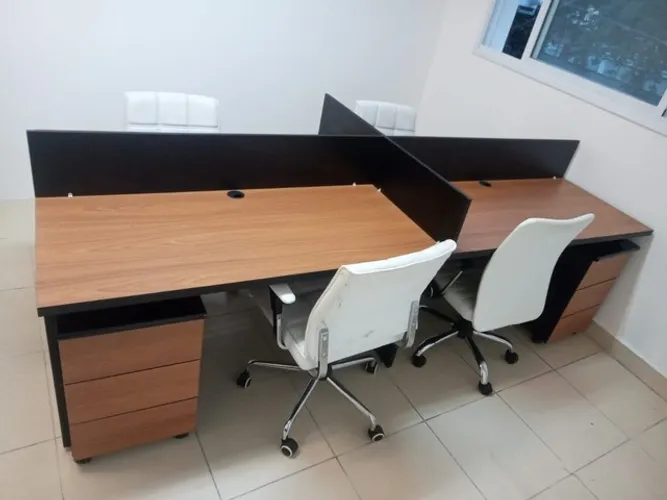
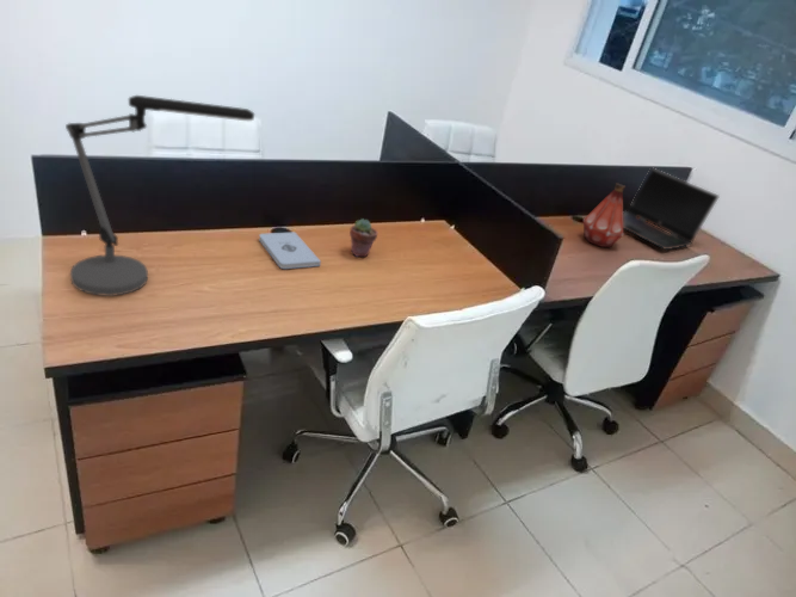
+ desk lamp (101, 202)
+ bottle (609, 213)
+ notepad (288, 250)
+ laptop computer (655, 207)
+ potted succulent (363, 236)
